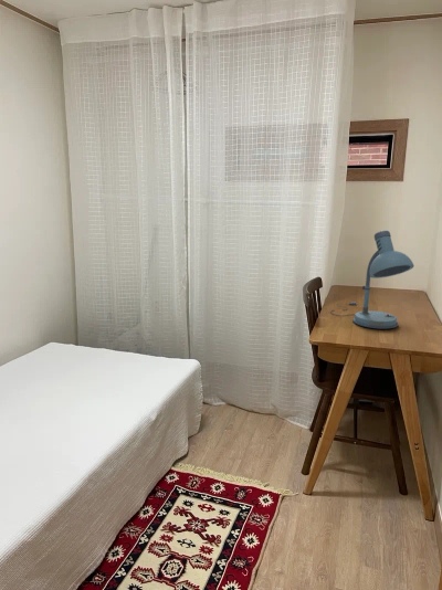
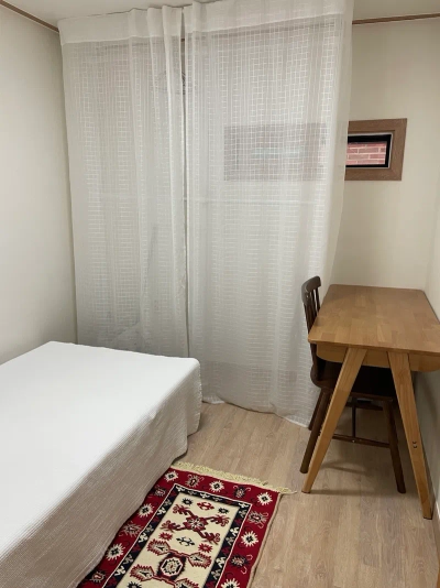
- desk lamp (369, 273)
